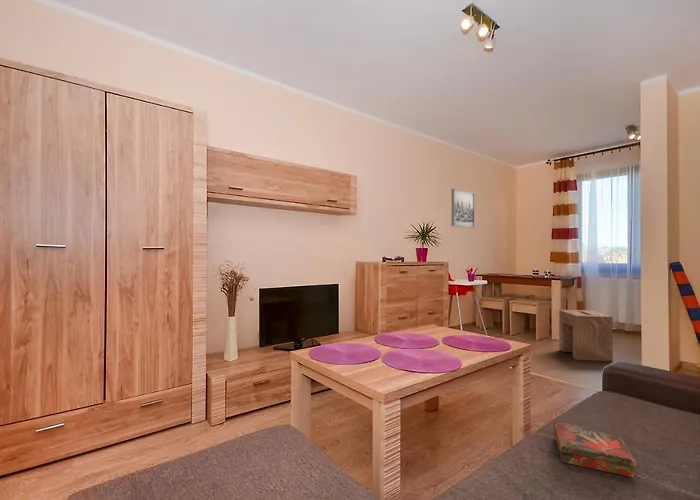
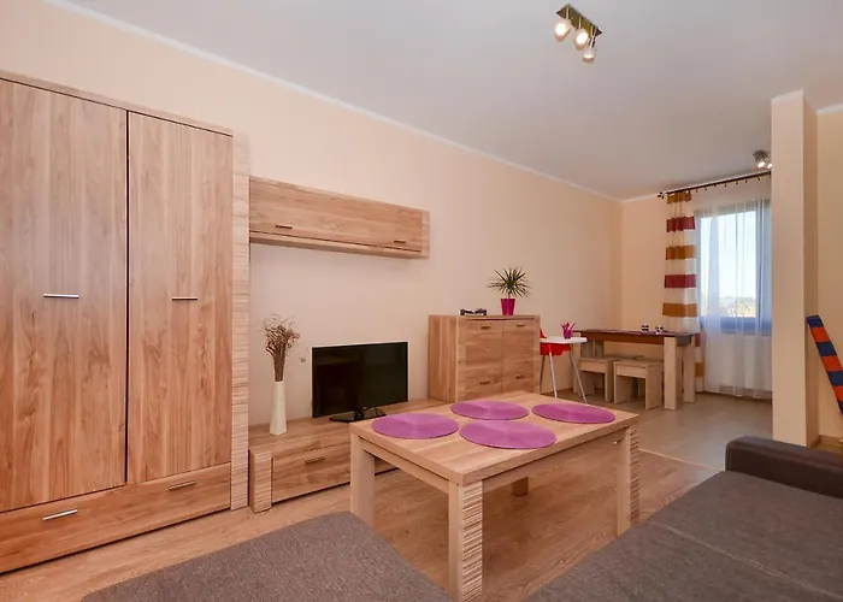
- wall art (463, 208)
- stool (584, 334)
- book (590, 447)
